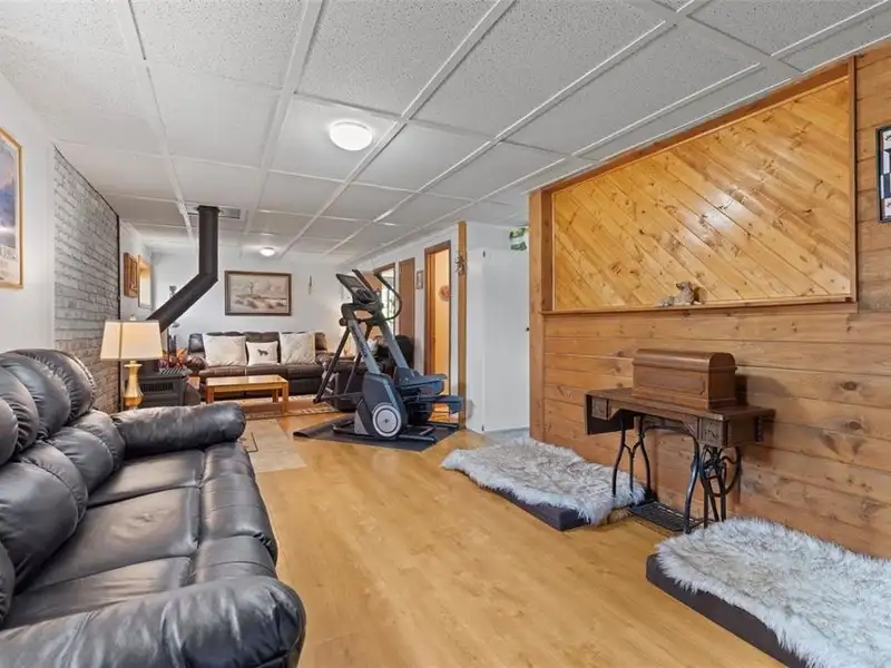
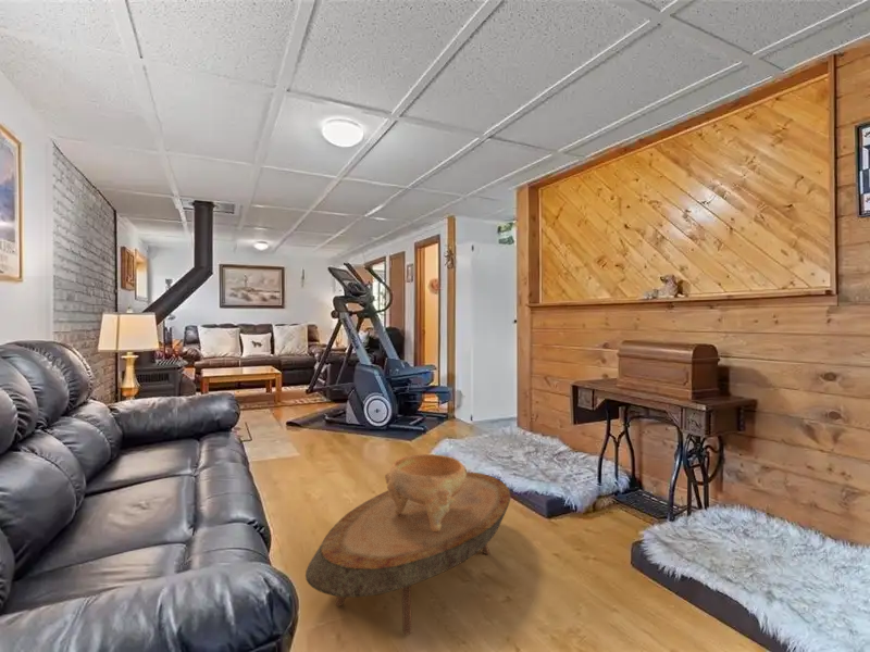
+ decorative bowl (425, 491)
+ coffee table (425, 541)
